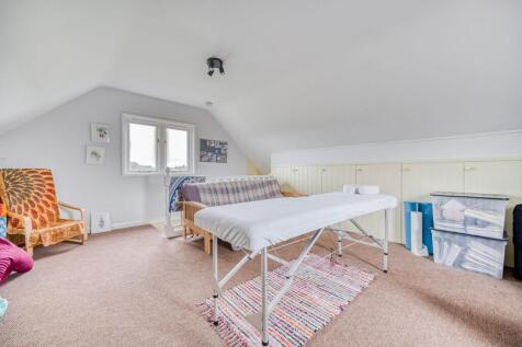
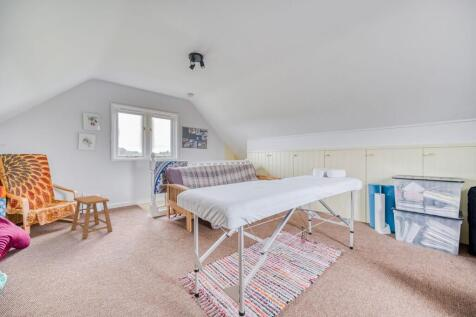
+ stool (91, 214)
